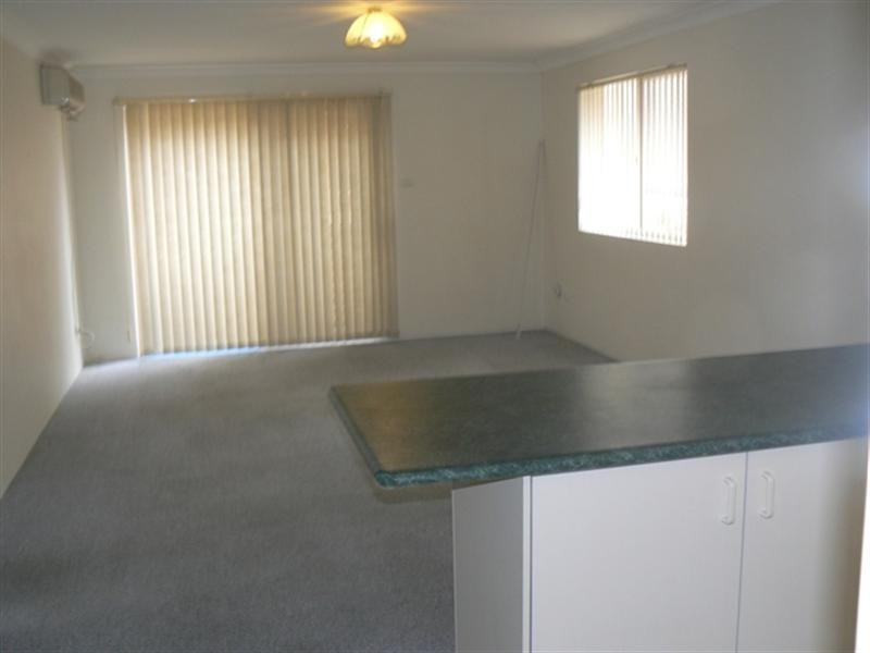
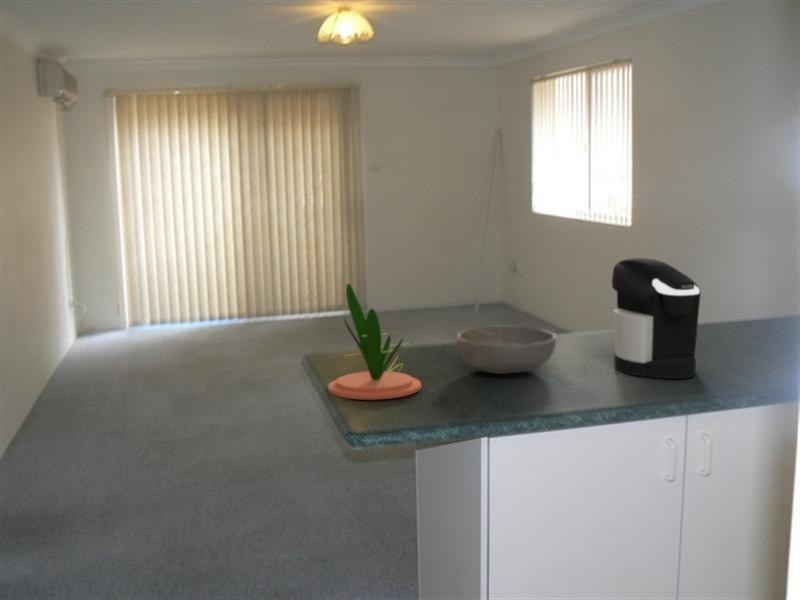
+ bowl (506, 352)
+ plant (374, 337)
+ coffee maker (658, 315)
